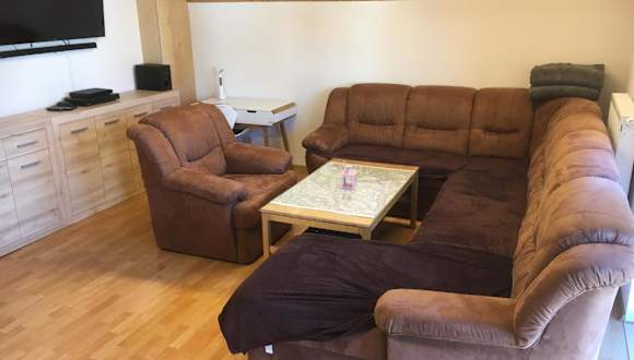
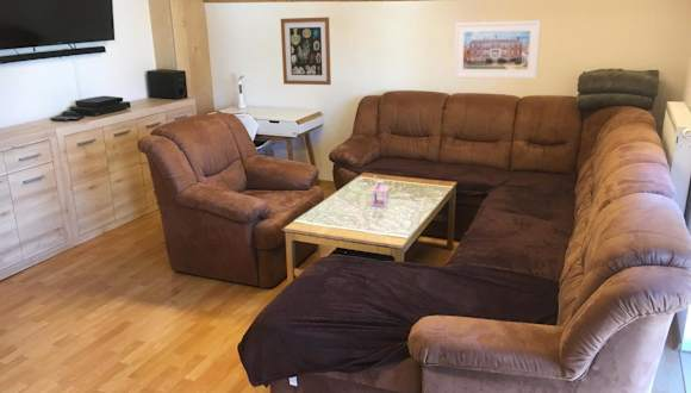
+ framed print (496, 50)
+ wall art (305, 51)
